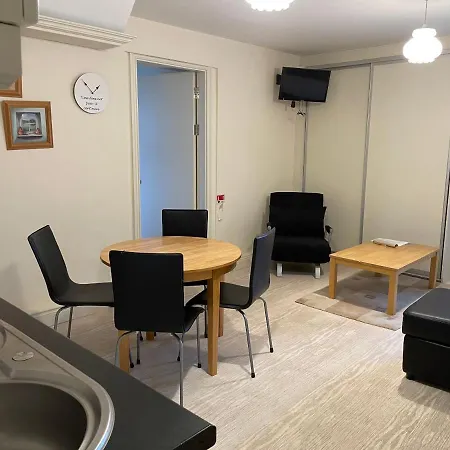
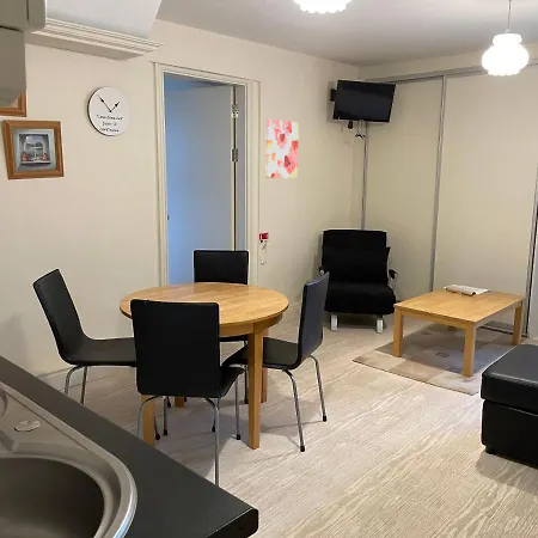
+ wall art (282, 149)
